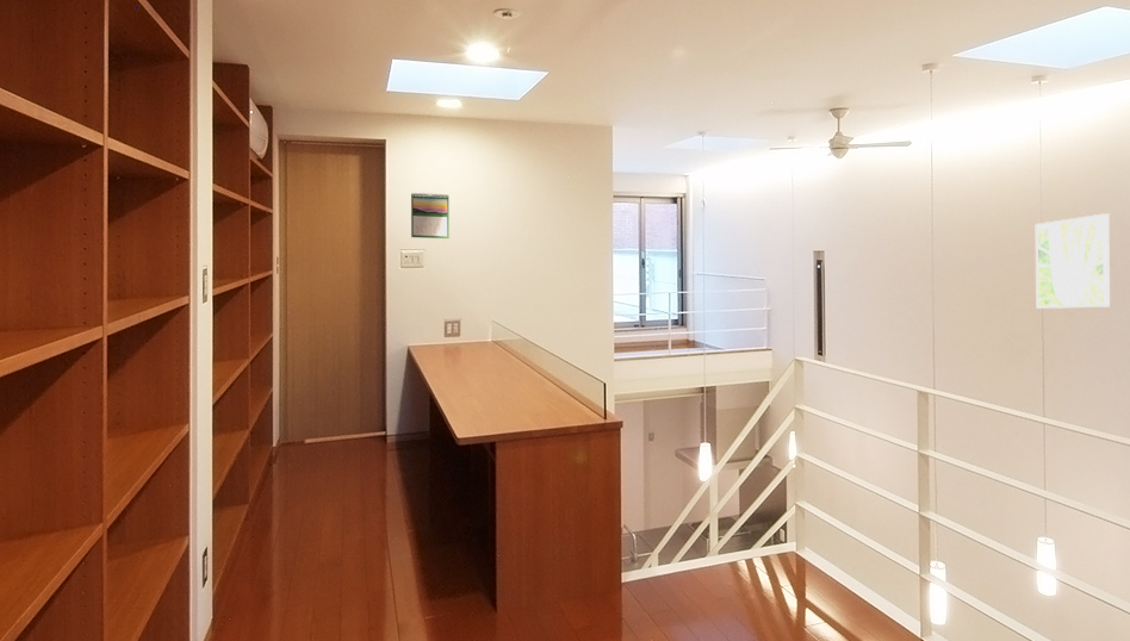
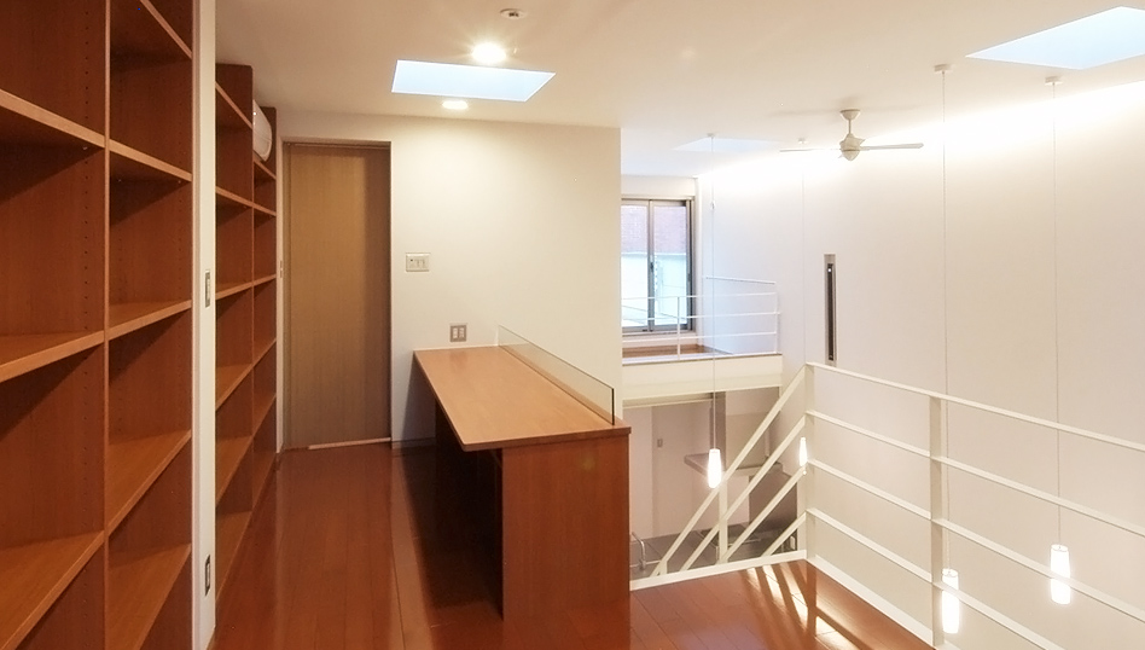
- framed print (1070, 263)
- calendar (429, 214)
